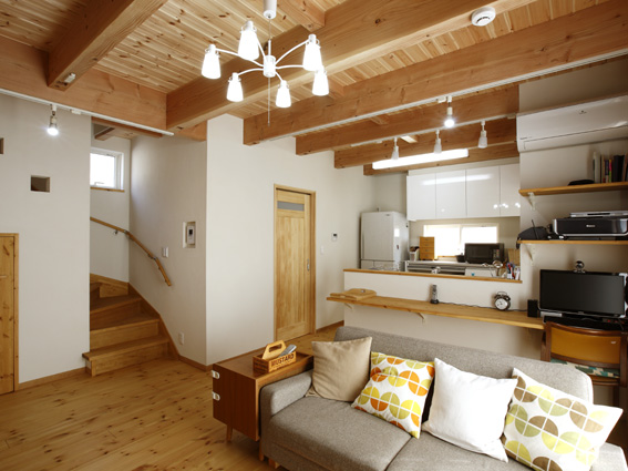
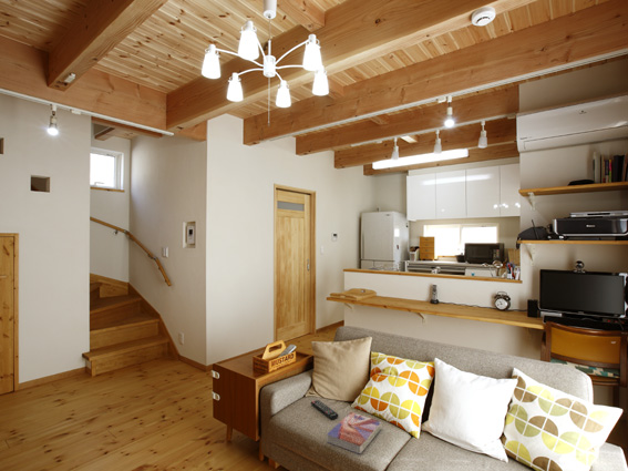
+ remote control (323, 409)
+ textbook (354, 431)
